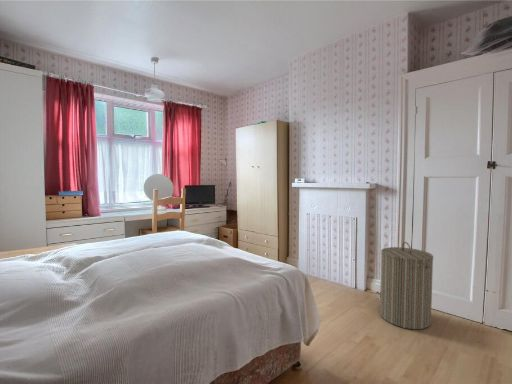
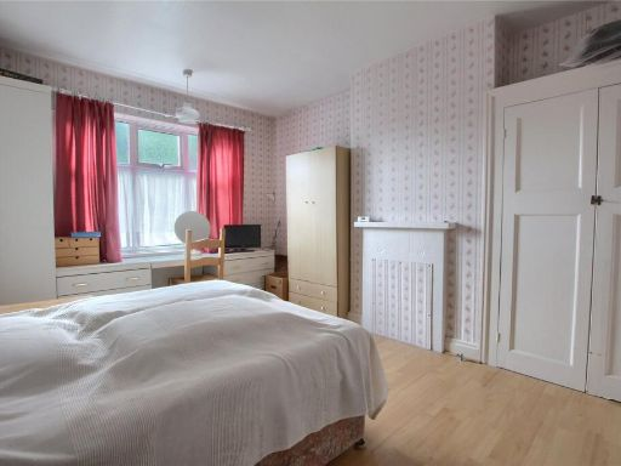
- laundry hamper (405, 280)
